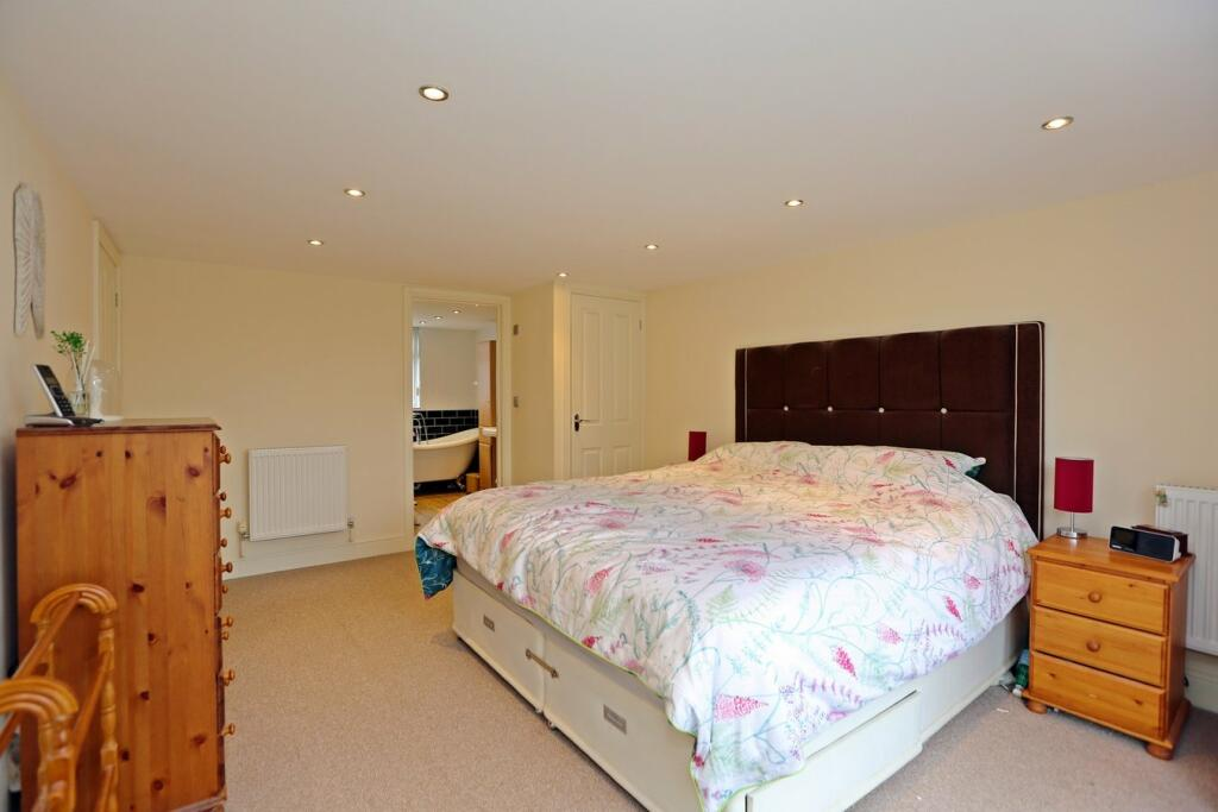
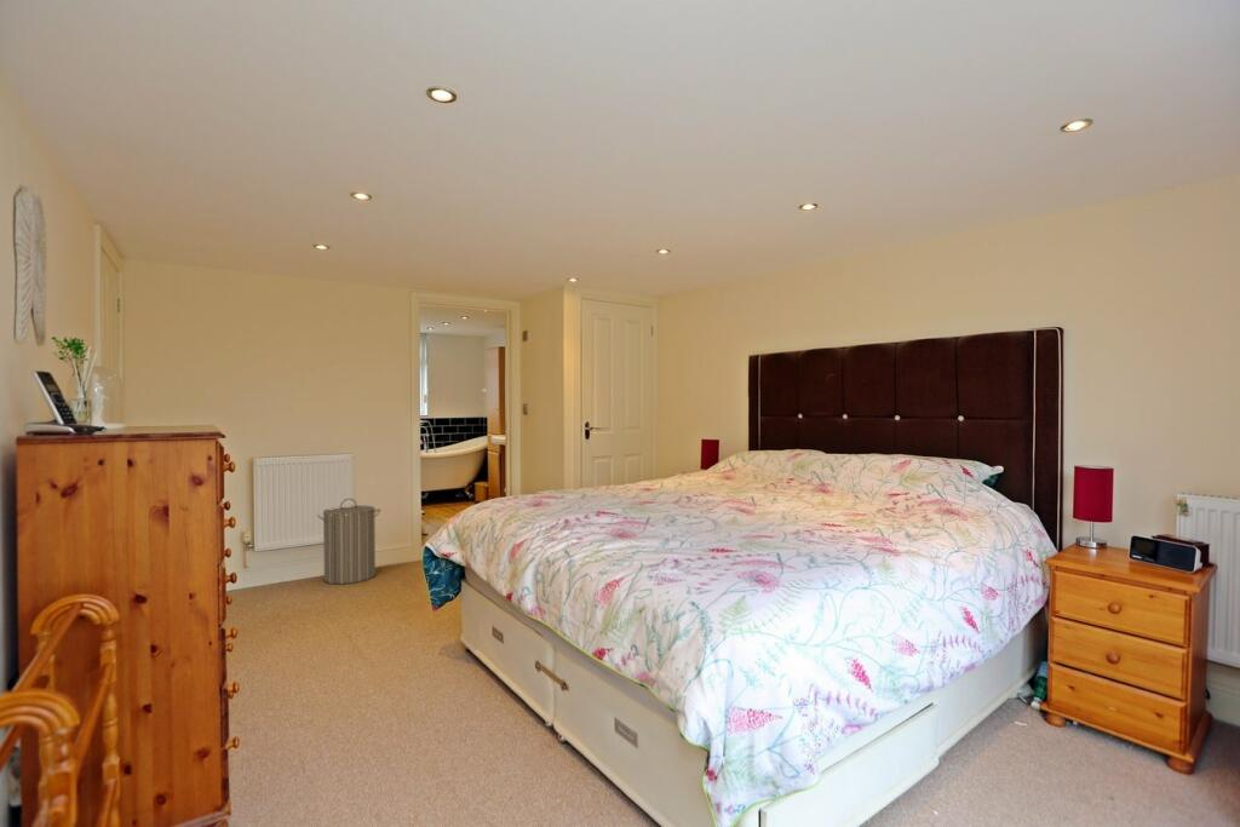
+ laundry hamper (349, 538)
